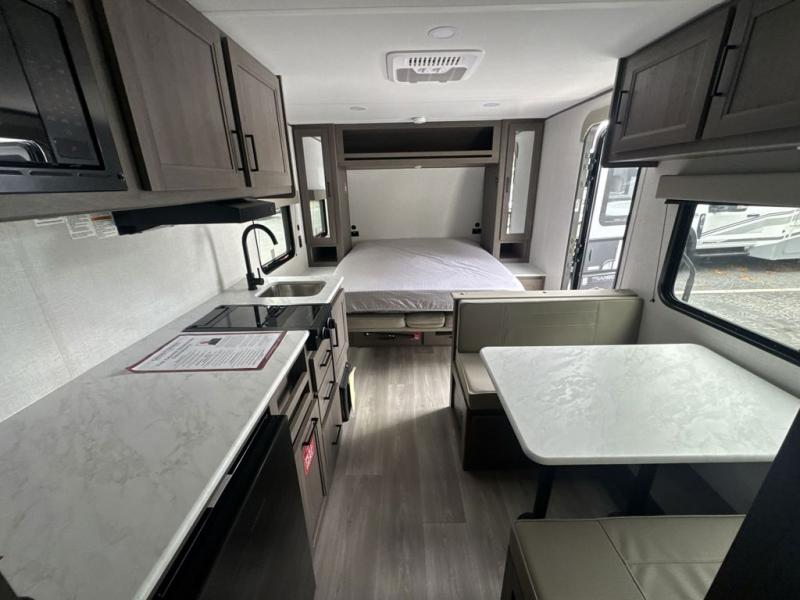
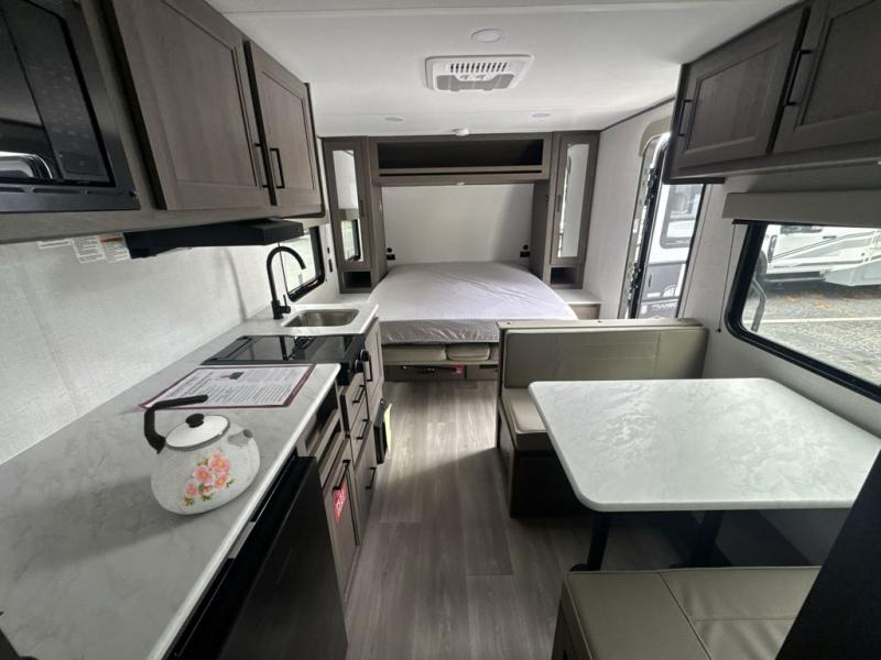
+ kettle (204, 443)
